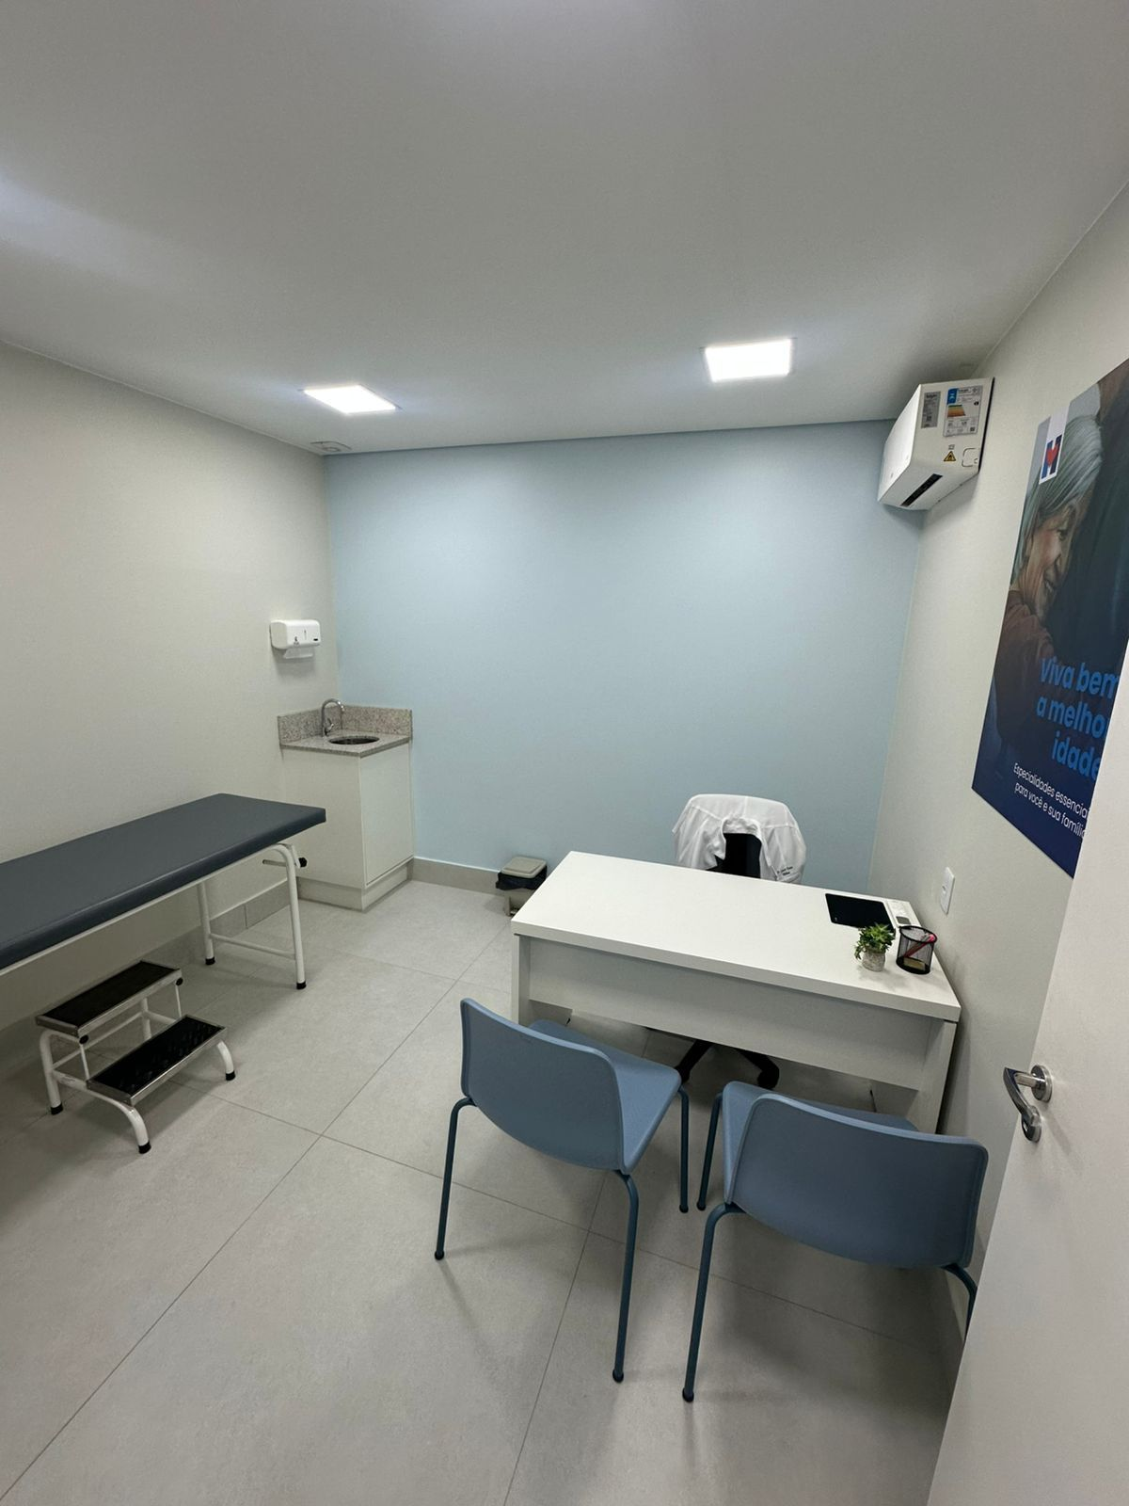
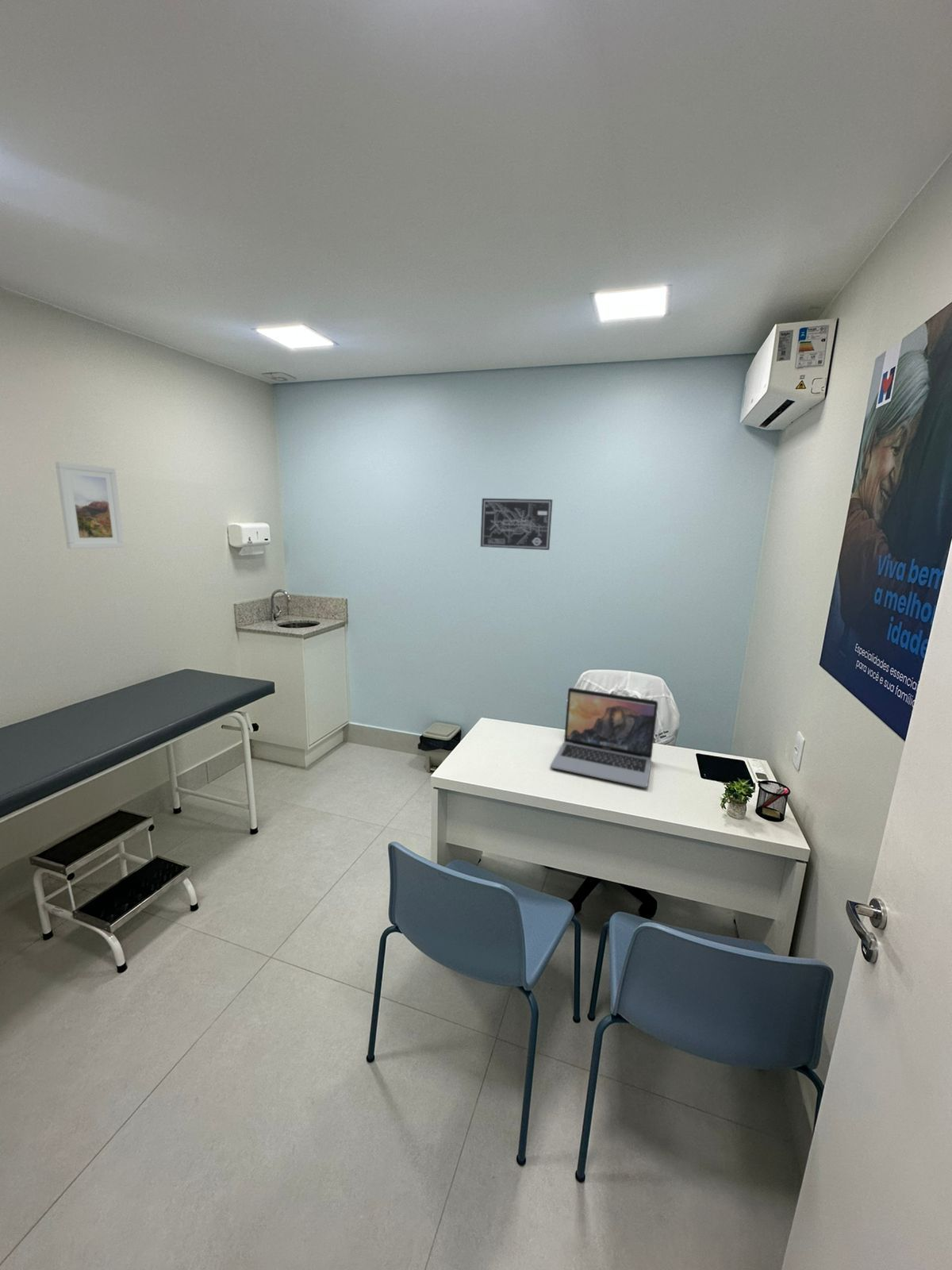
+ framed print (91, 507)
+ wall art (515, 524)
+ laptop (605, 734)
